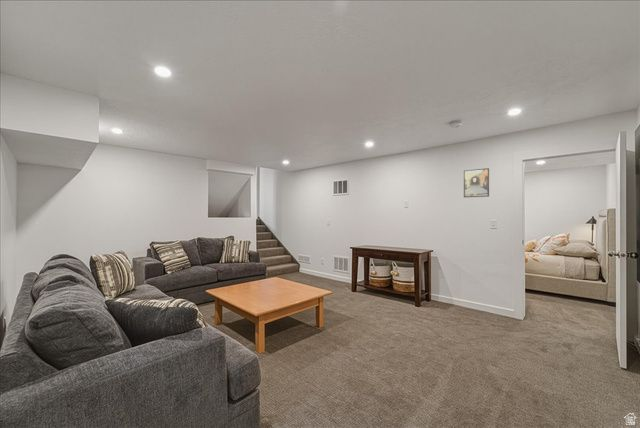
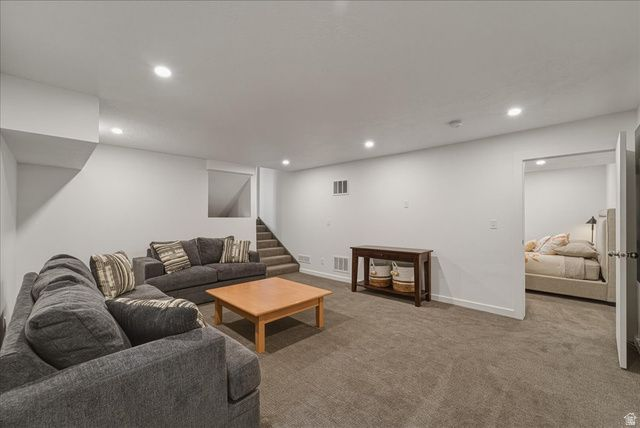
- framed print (476, 183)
